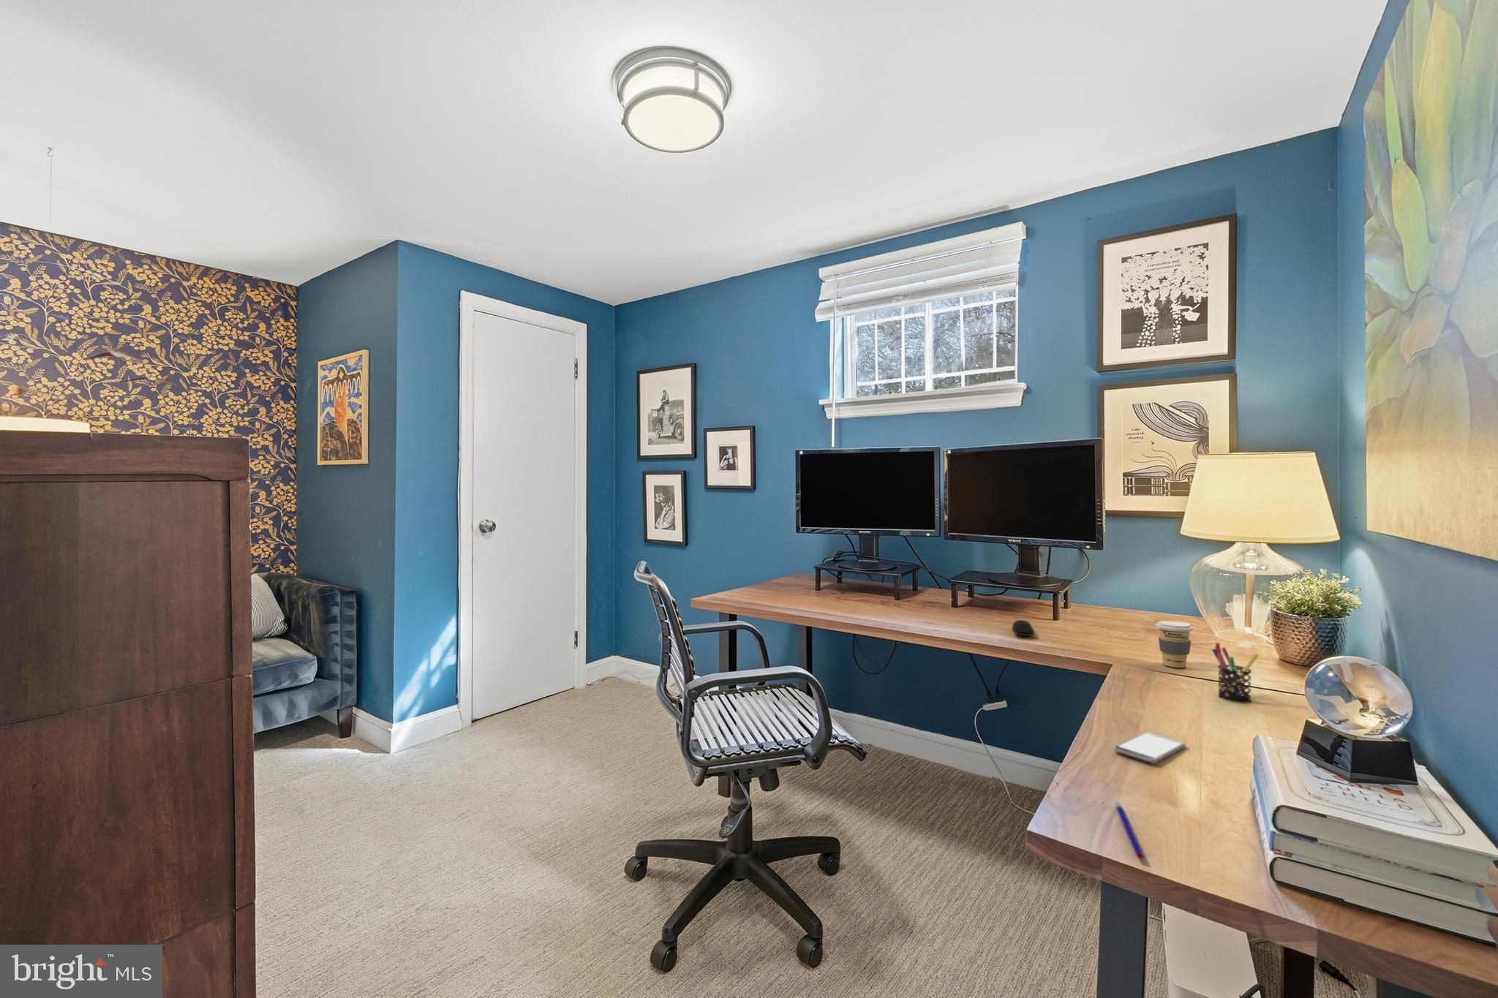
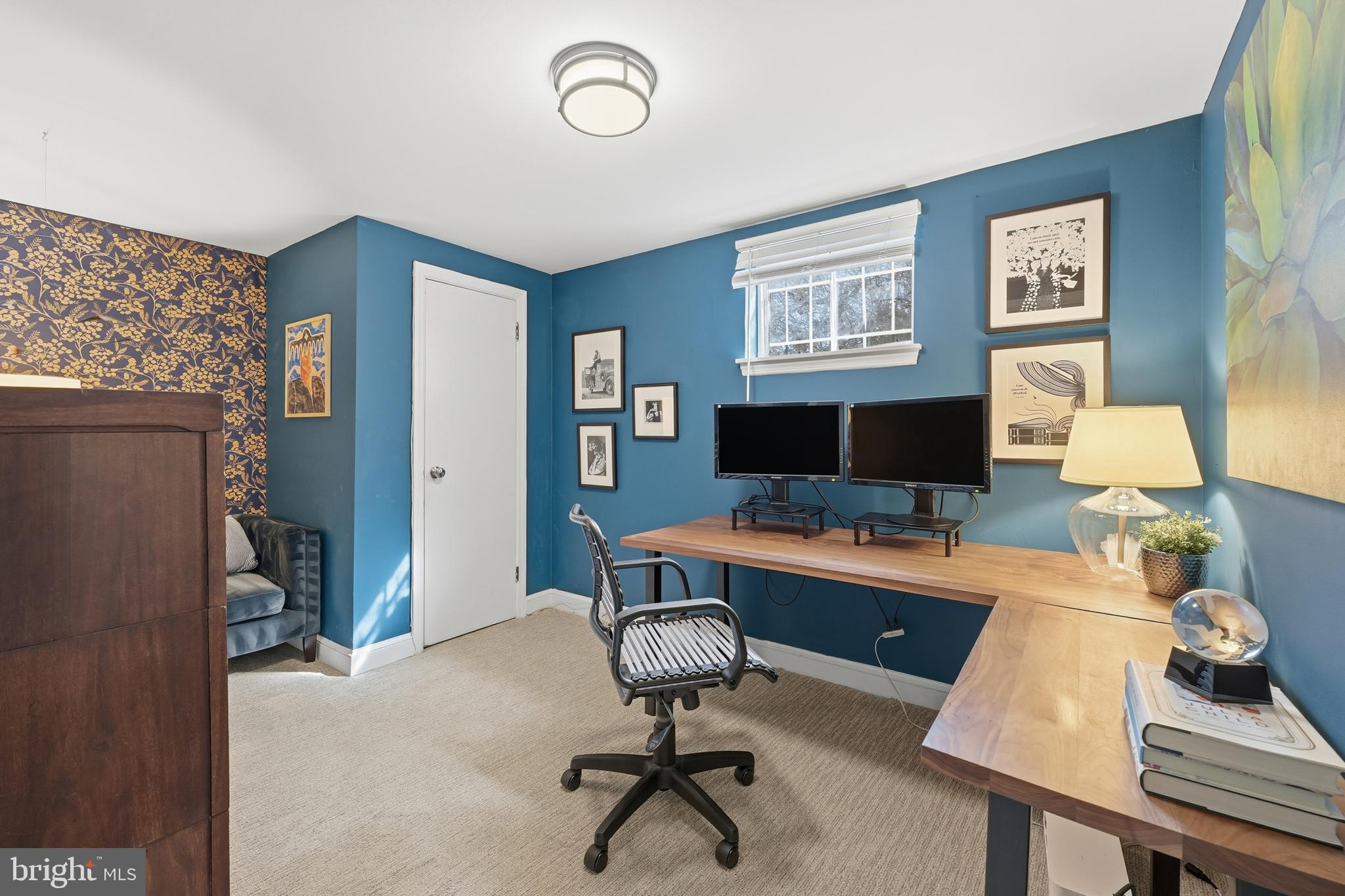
- pen holder (1232, 672)
- coffee cup (1174, 644)
- computer mouse (1022, 627)
- pen (1128, 829)
- smartphone (1149, 746)
